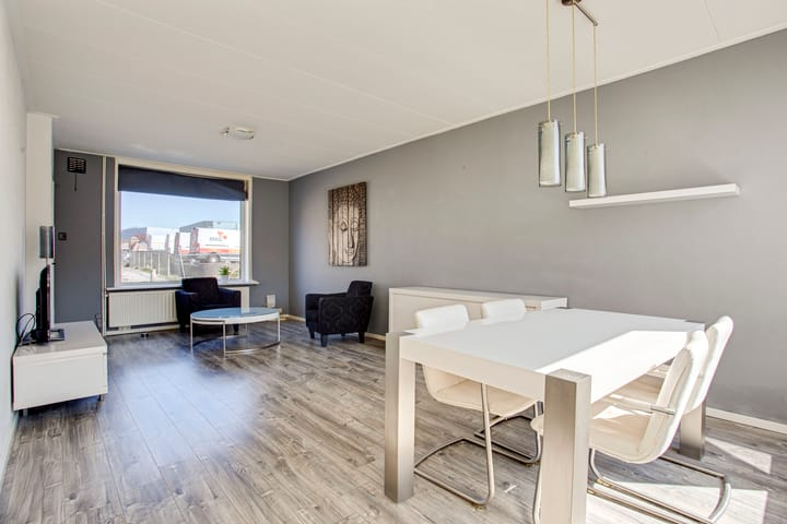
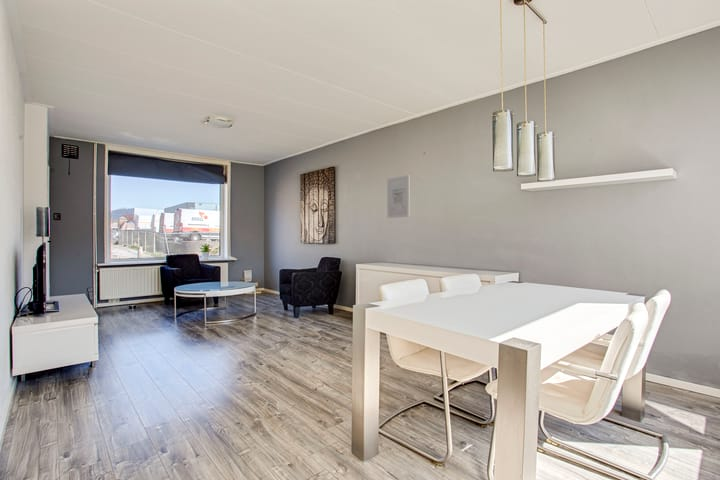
+ wall art (398, 197)
